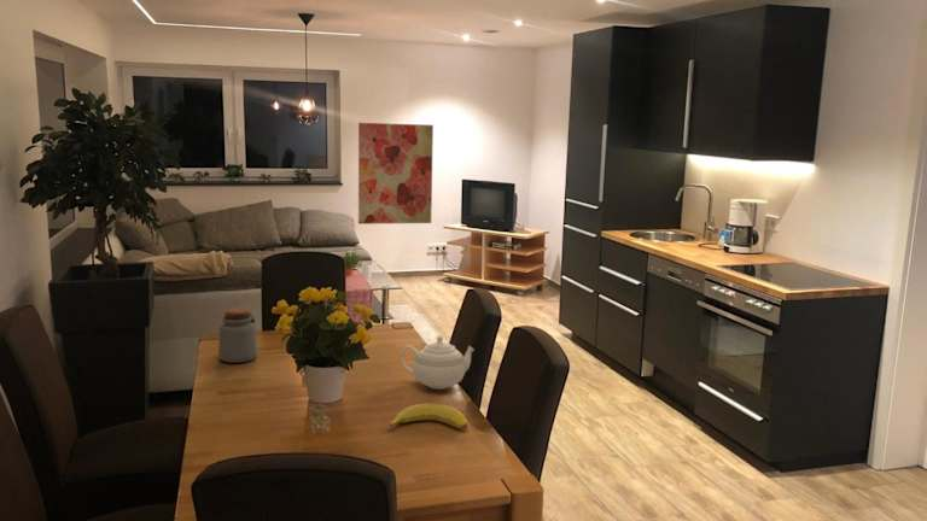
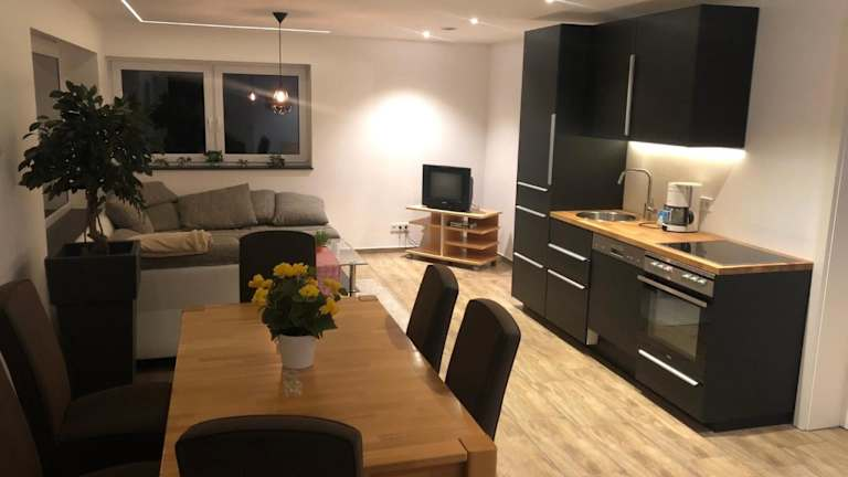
- wall art (395, 174)
- jar (237, 334)
- fruit (427, 418)
- teapot (437, 361)
